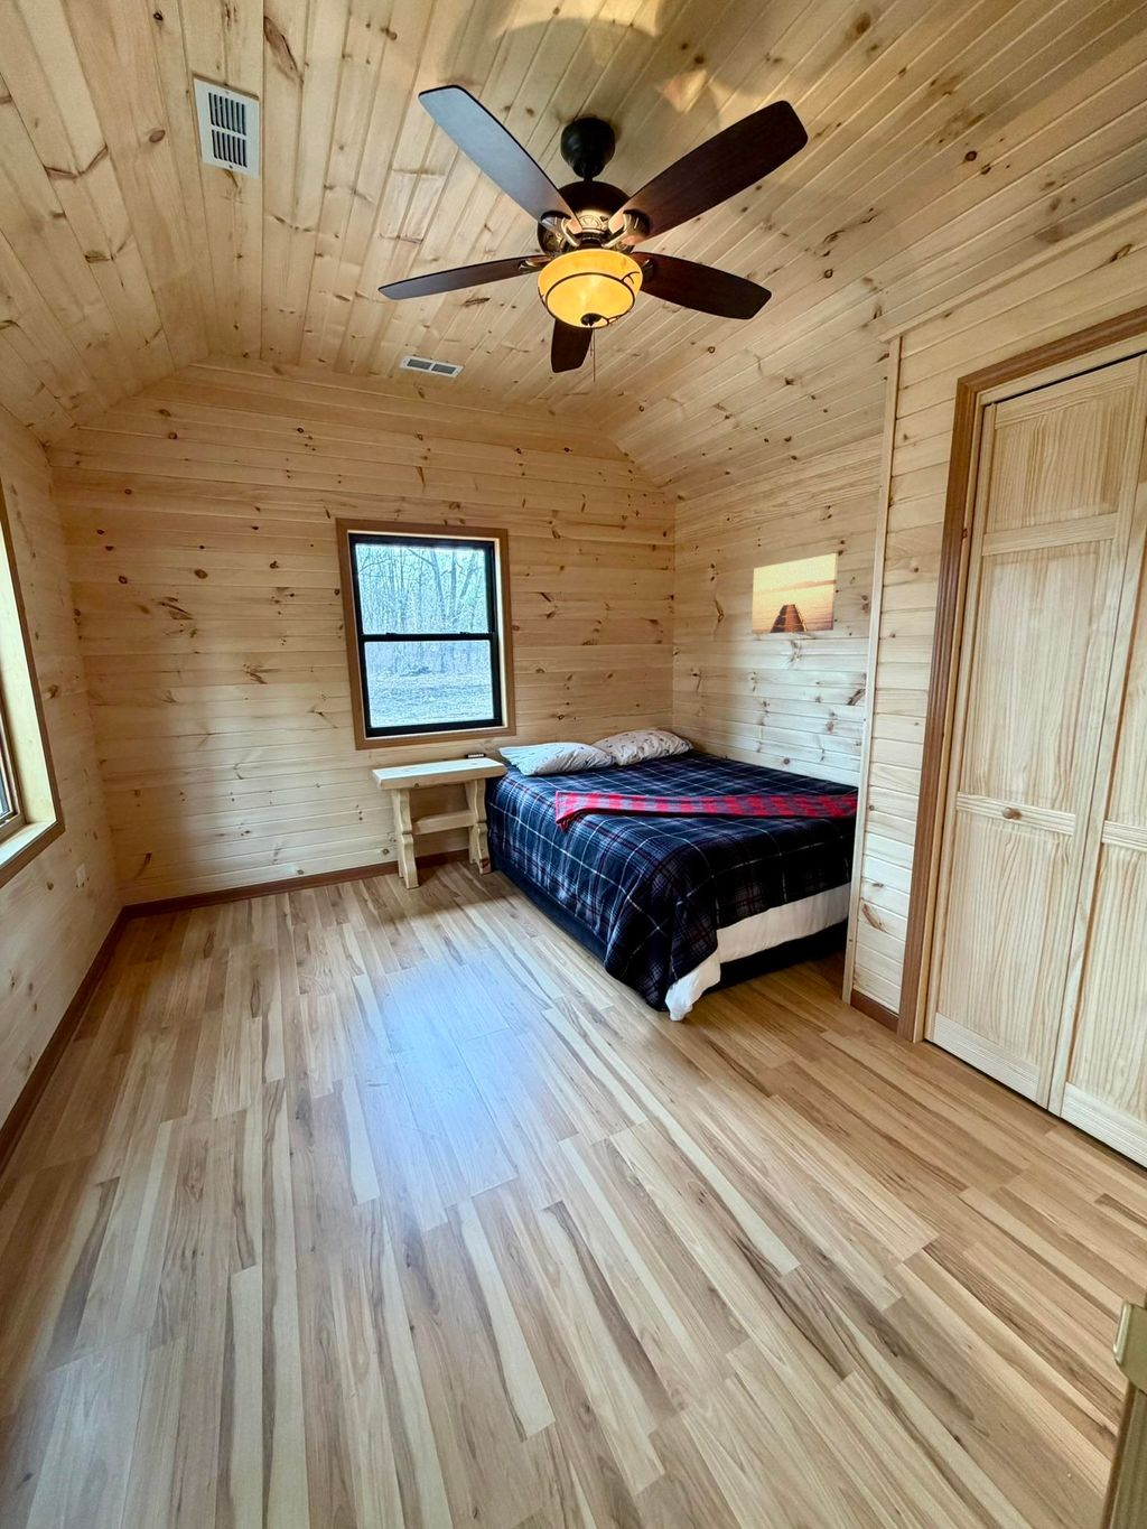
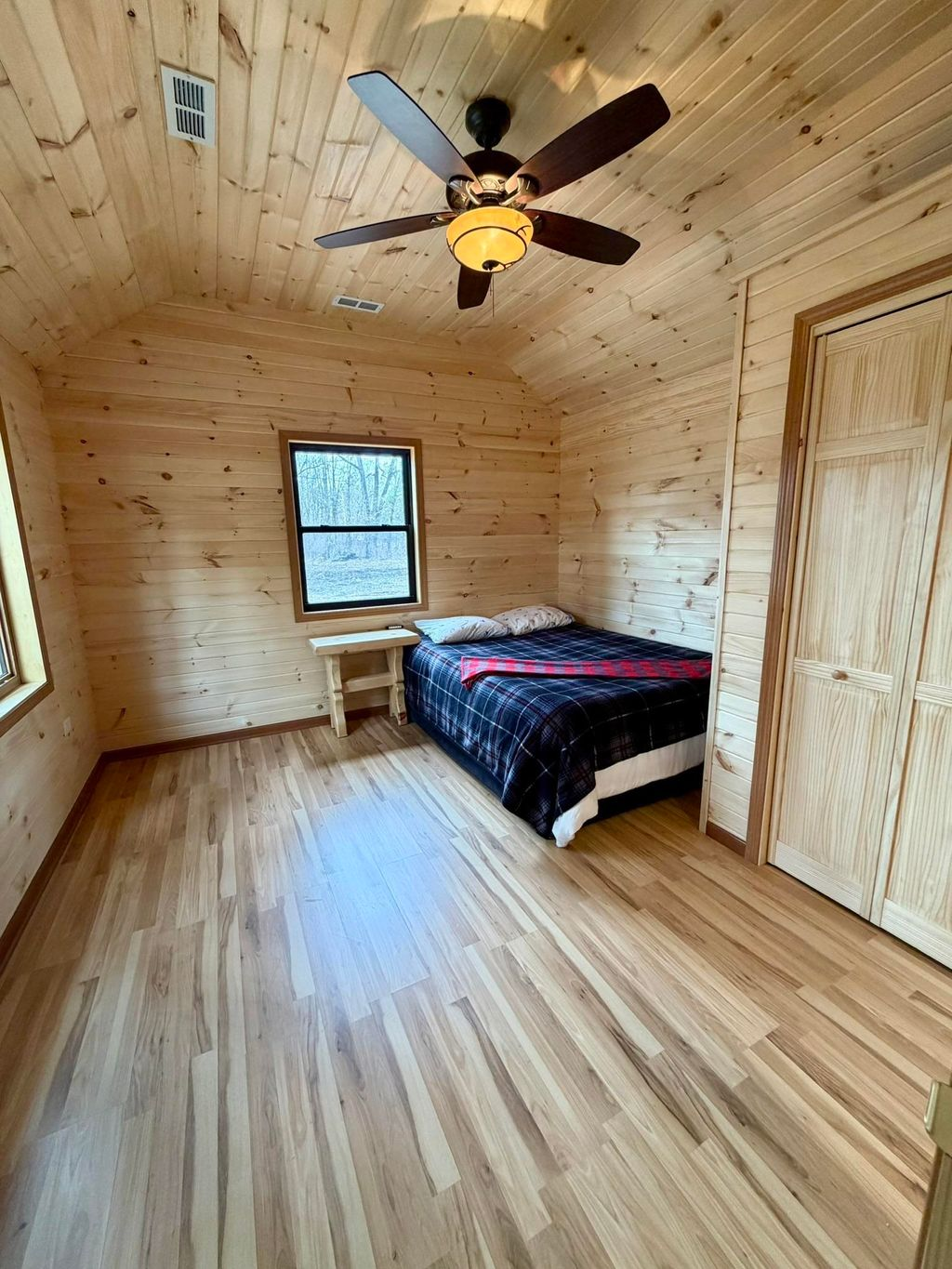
- wall art (790, 598)
